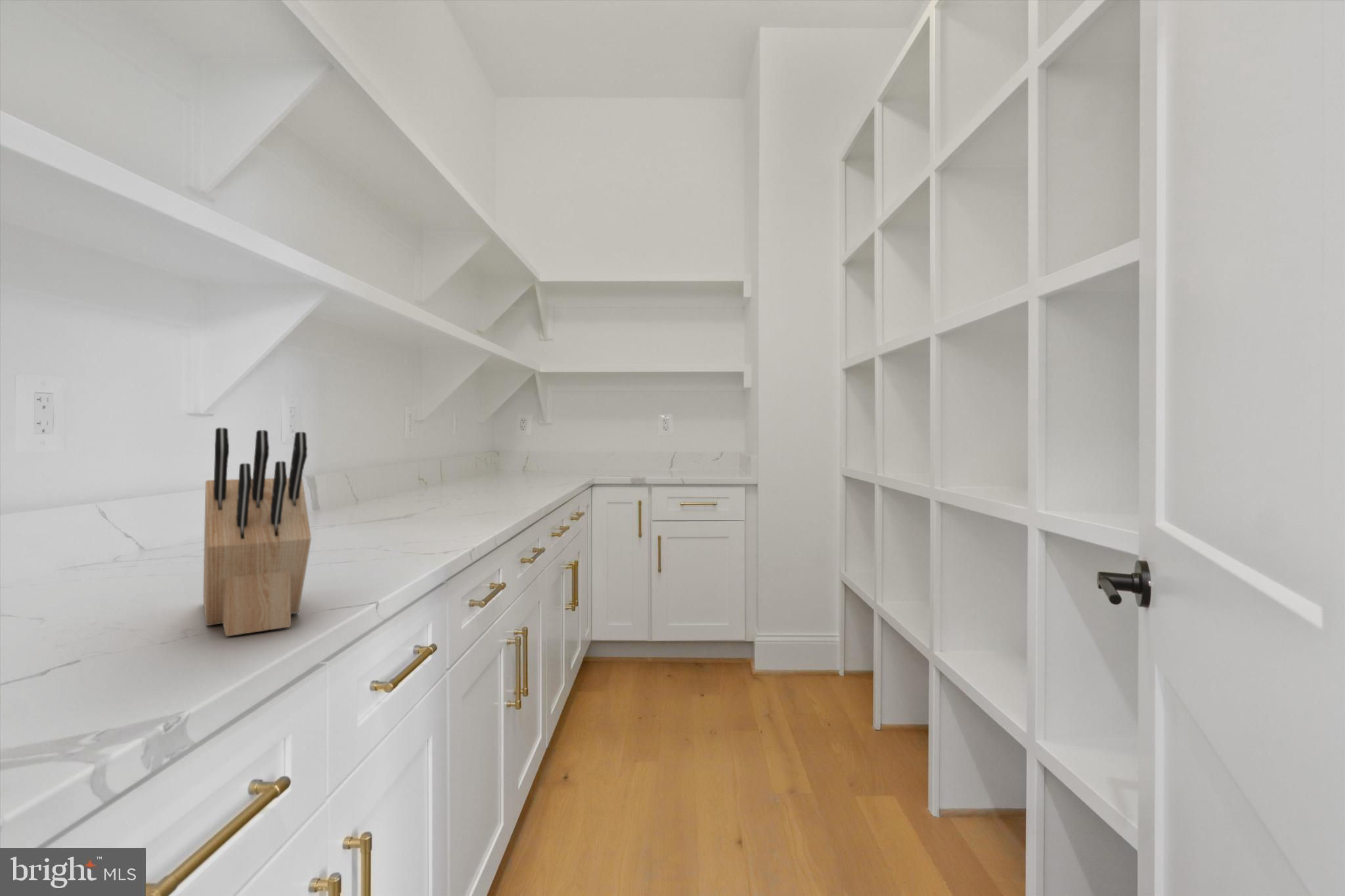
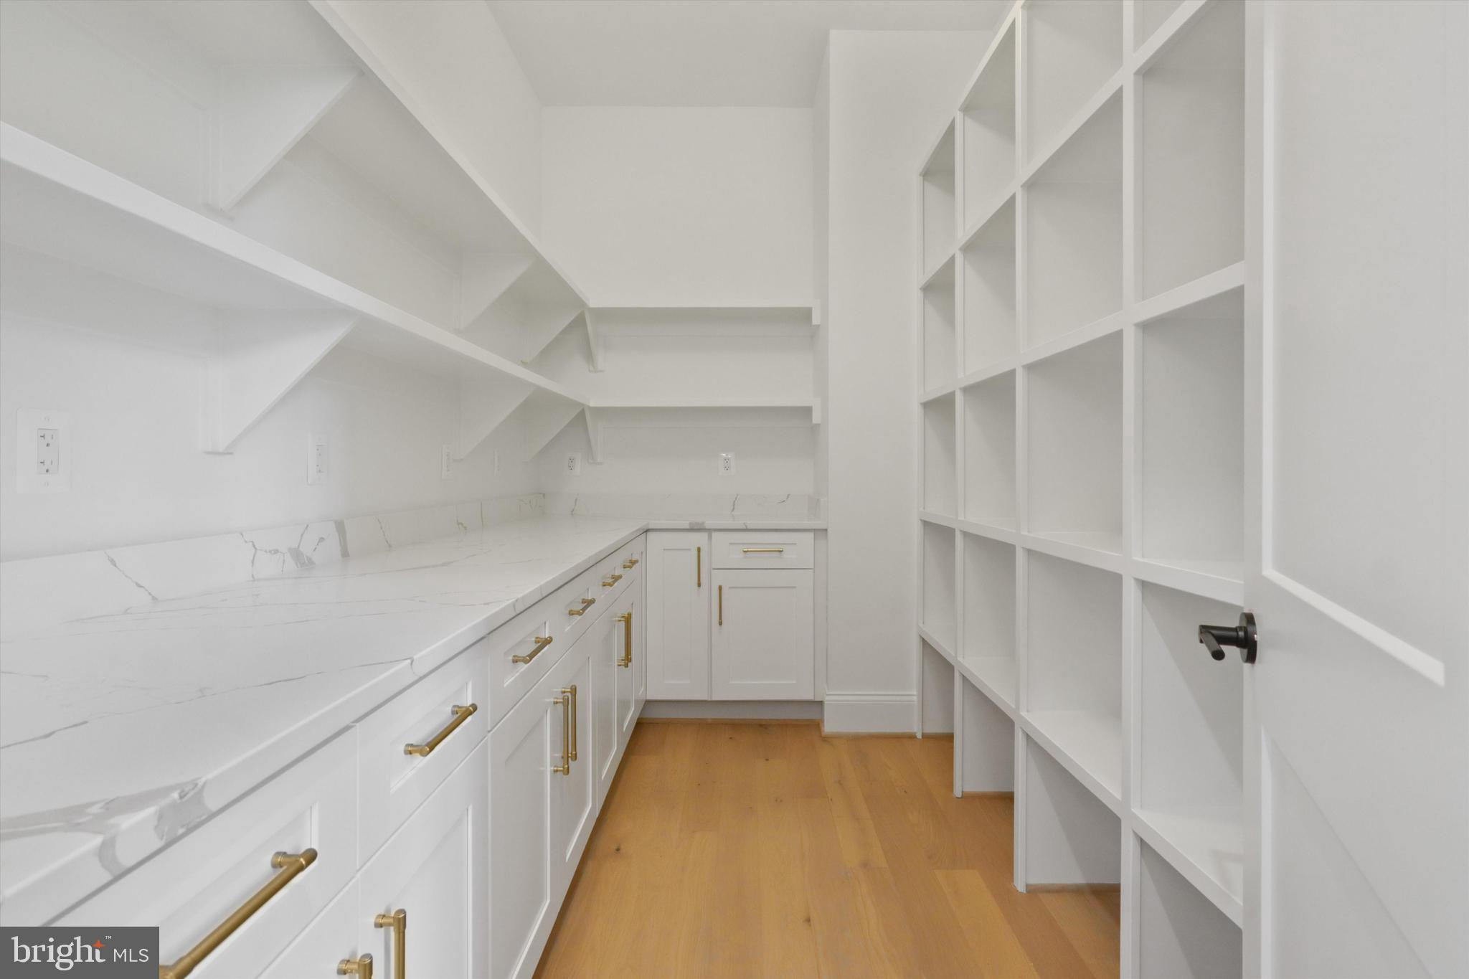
- knife block (254, 524)
